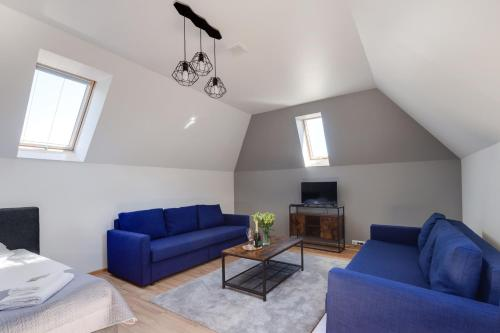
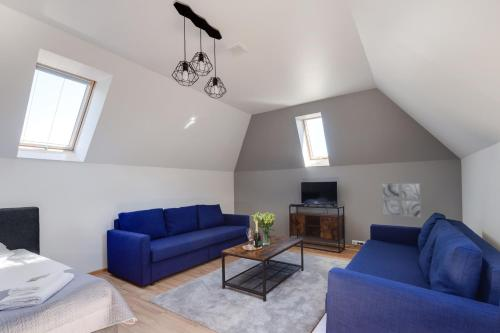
+ wall art (401, 198)
